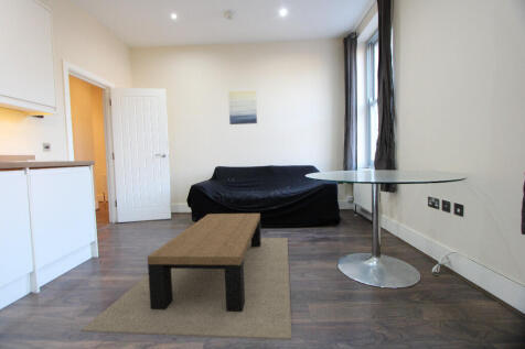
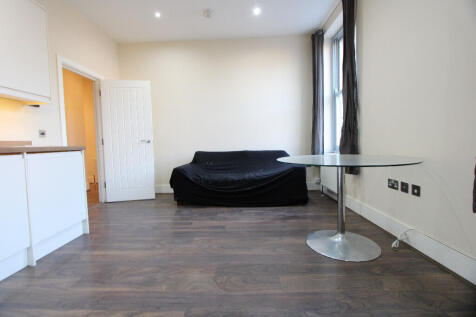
- wall art (243, 107)
- coffee table (219, 249)
